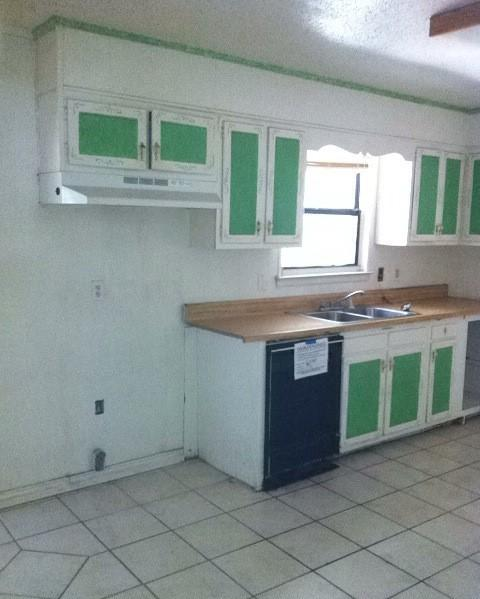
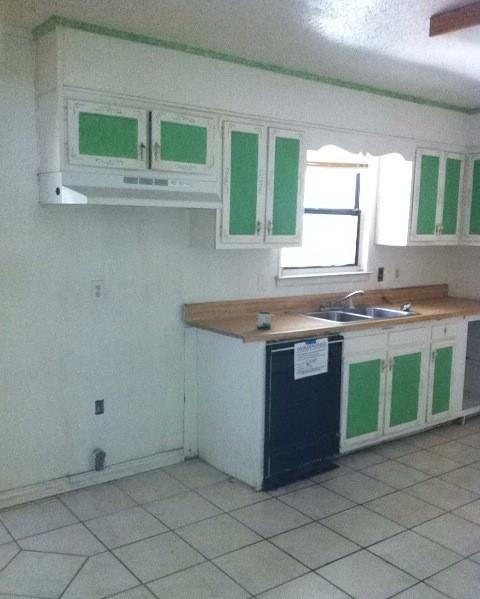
+ mug (266, 320)
